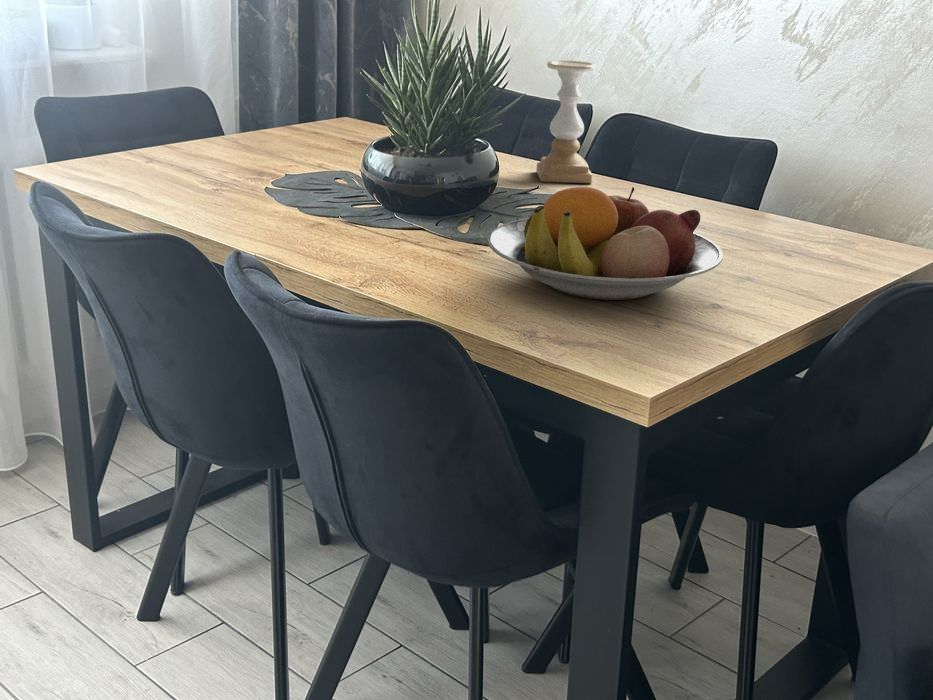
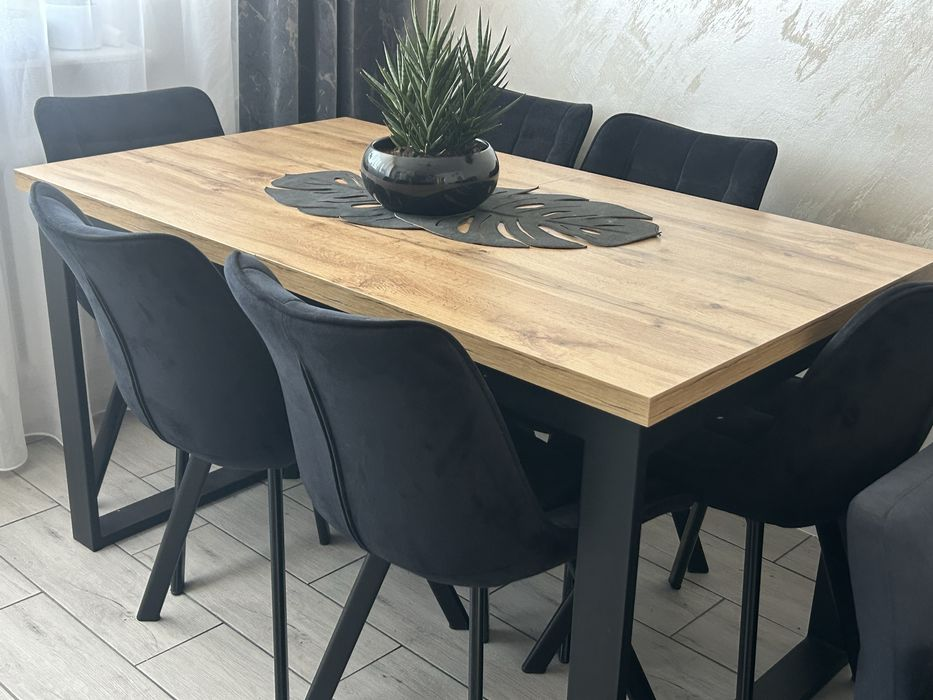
- fruit bowl (604, 234)
- candle holder (567, 121)
